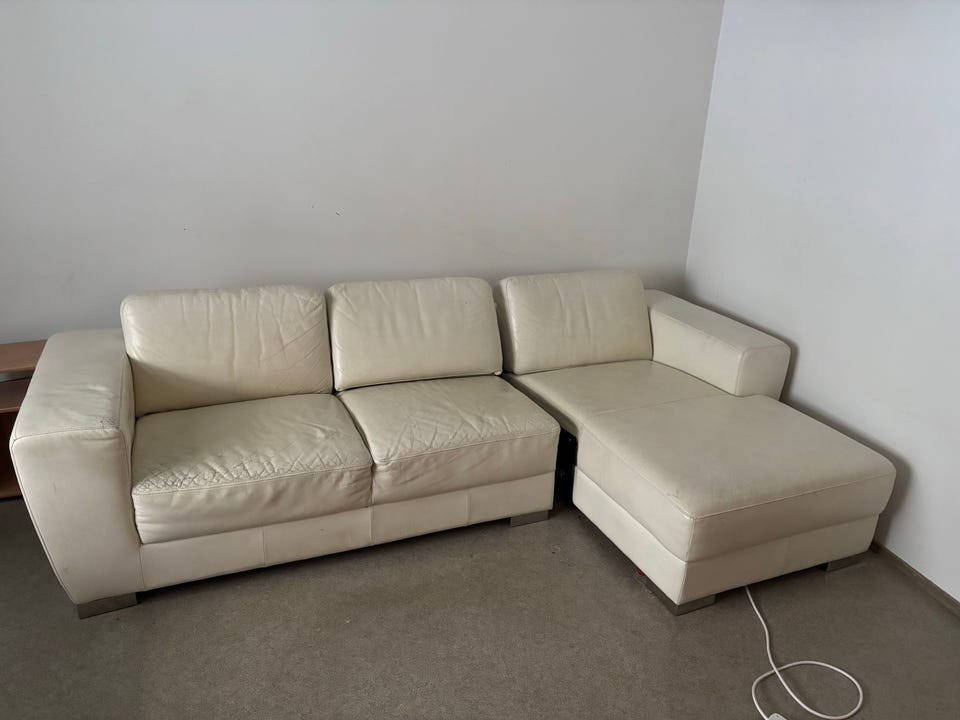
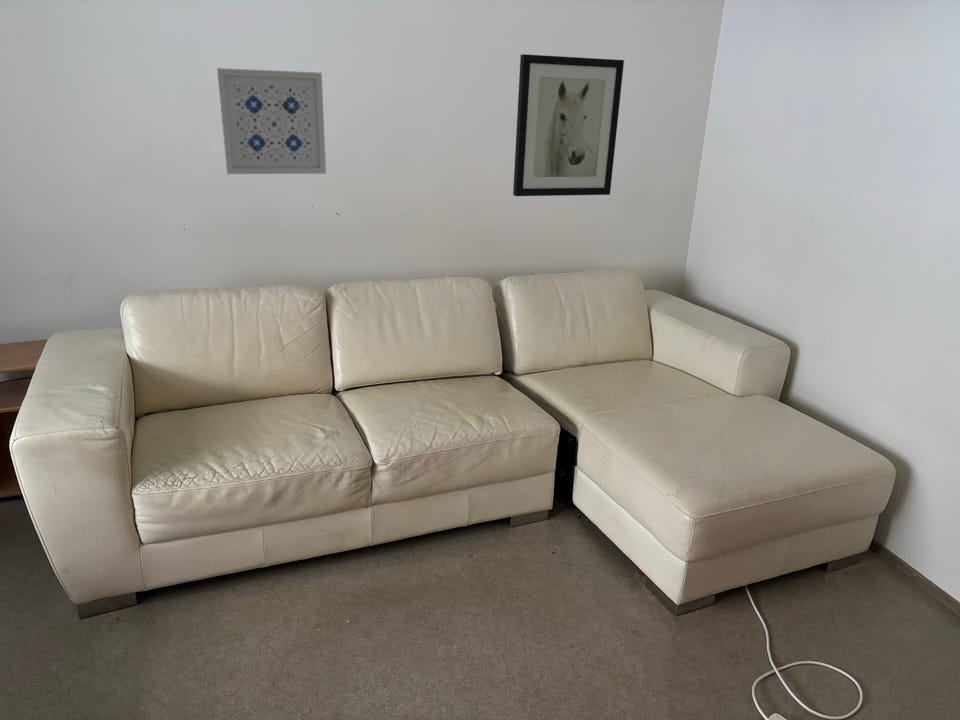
+ wall art (567, 128)
+ wall art (274, 123)
